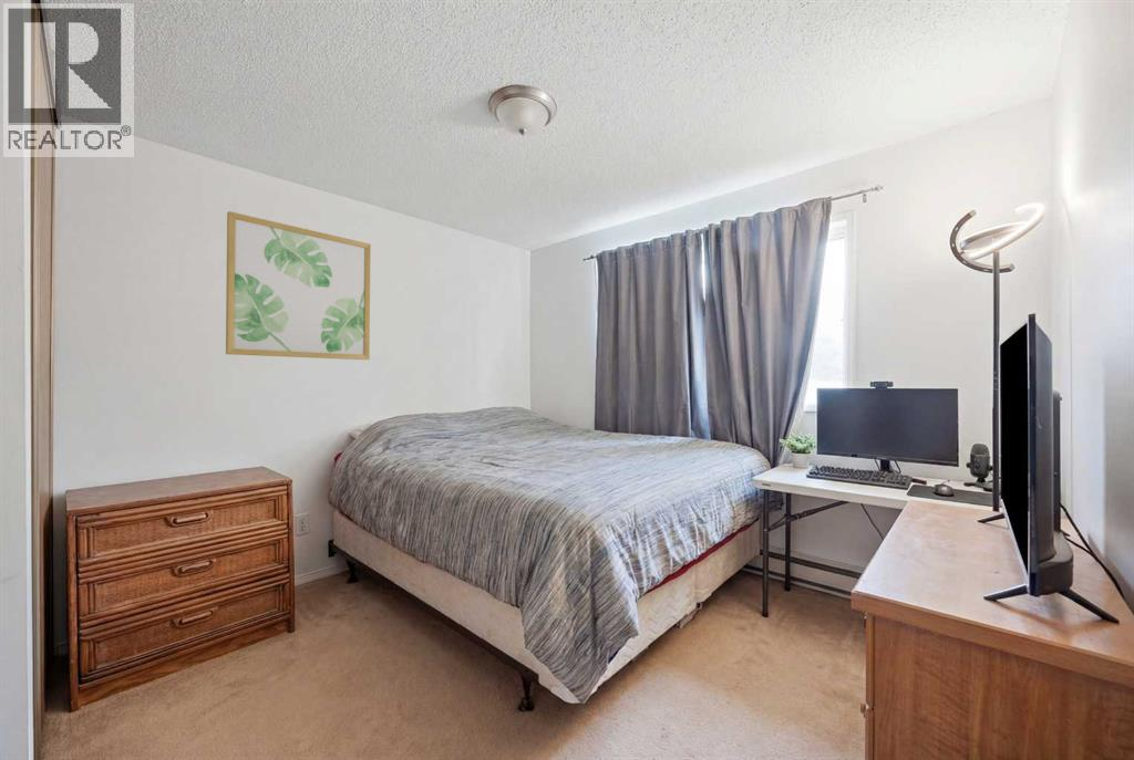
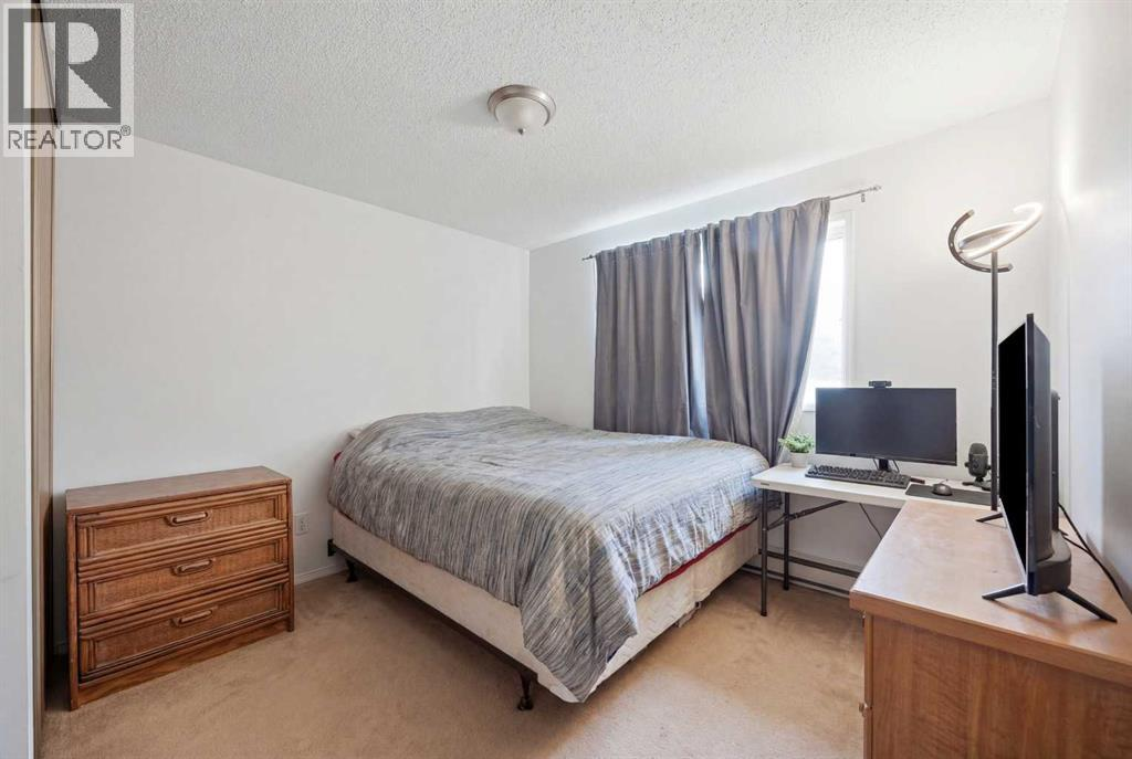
- wall art (305, 293)
